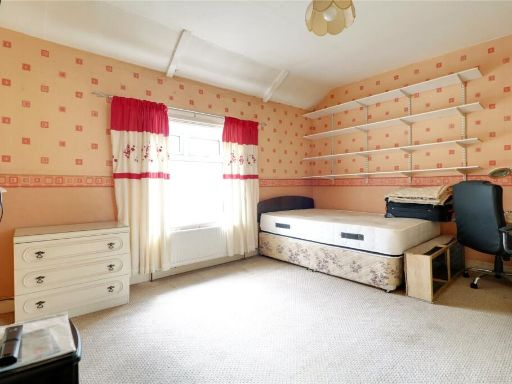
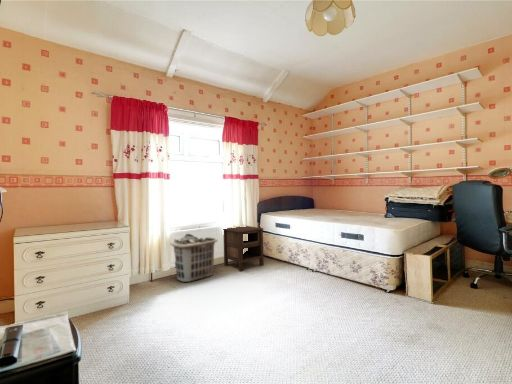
+ nightstand (243, 246)
+ clothes hamper (194, 255)
